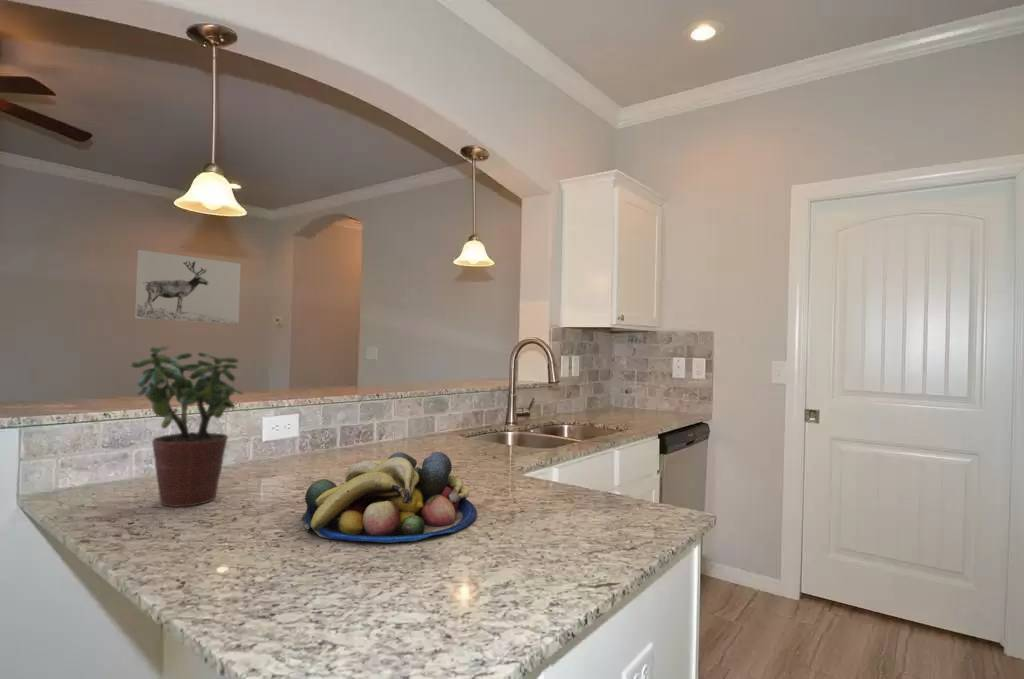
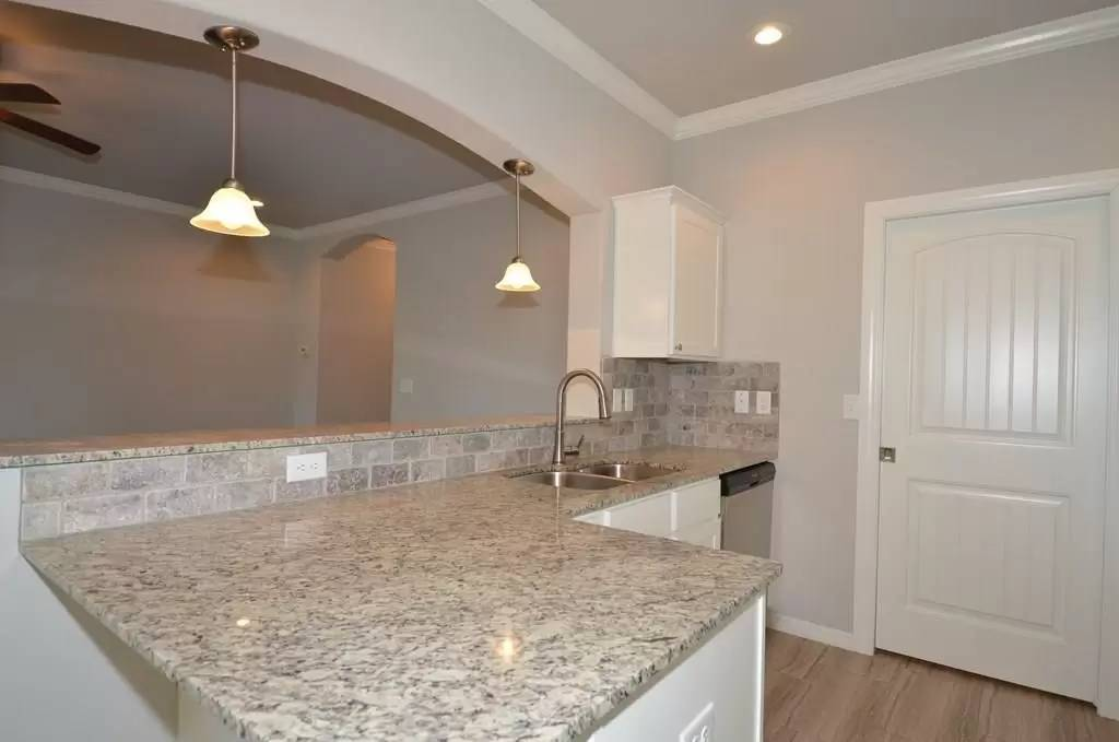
- potted plant (185, 422)
- fruit bowl (394, 484)
- wall art (191, 289)
